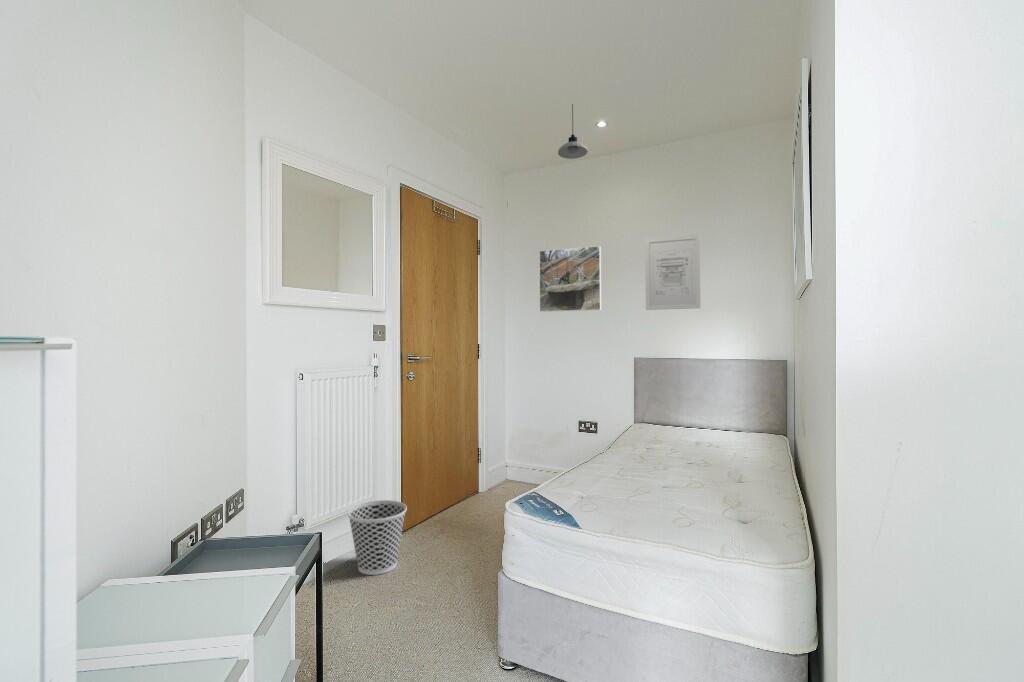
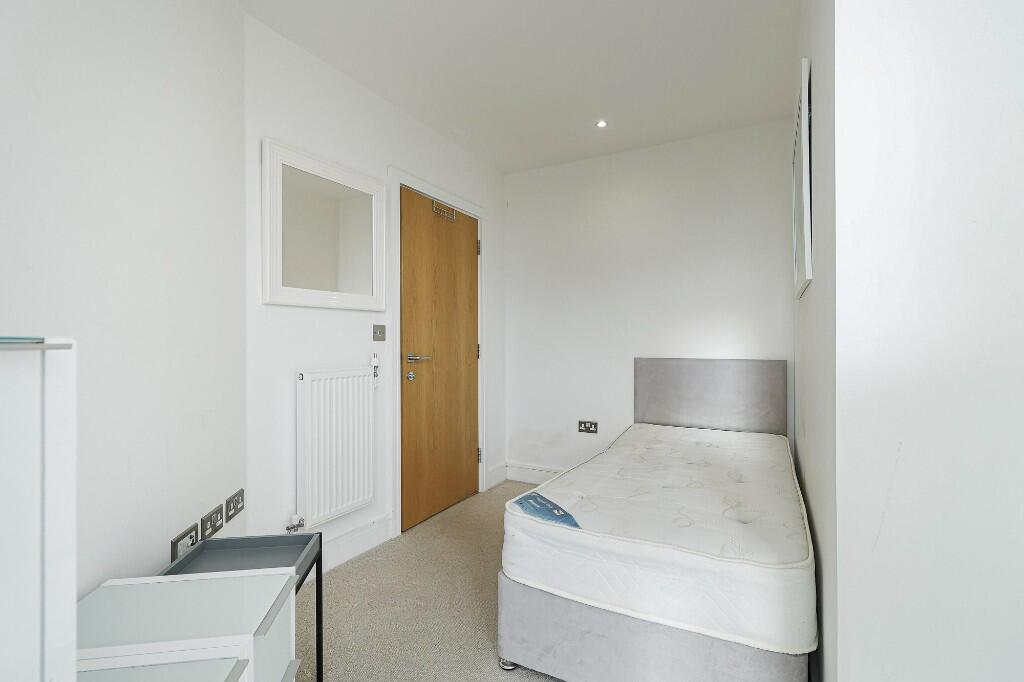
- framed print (569, 279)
- wastebasket (377, 537)
- pendant light (572, 128)
- wall art (672, 272)
